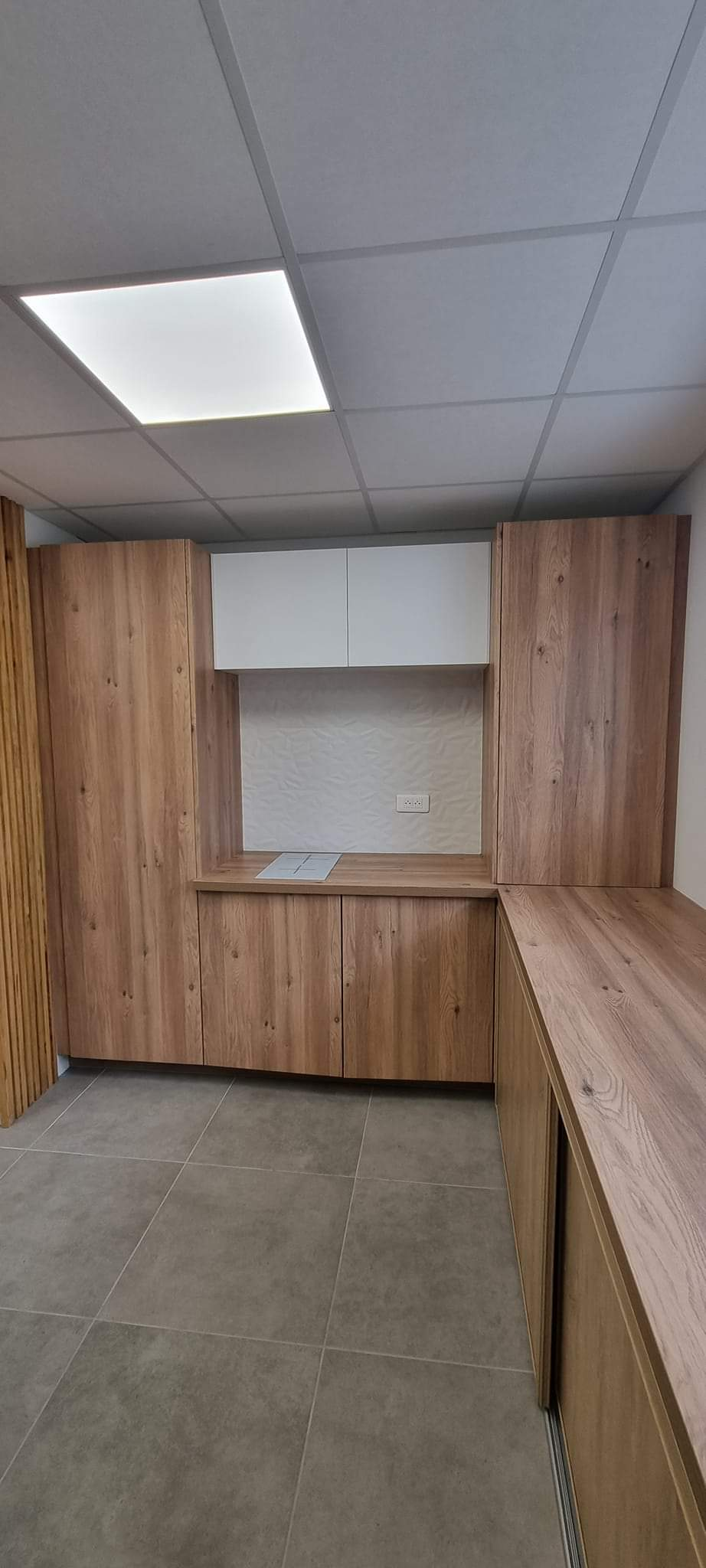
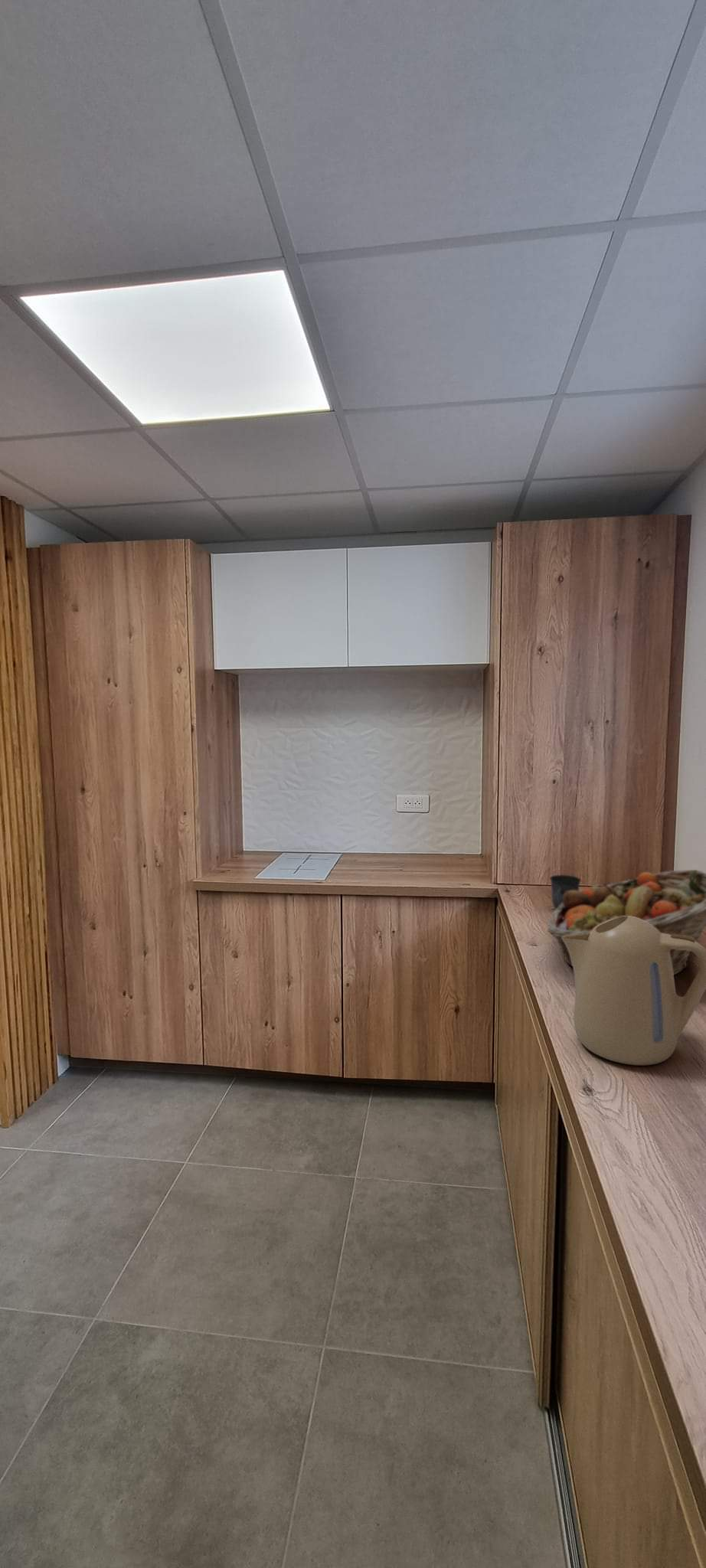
+ kettle (632, 982)
+ mug (563, 895)
+ fruit basket (632, 916)
